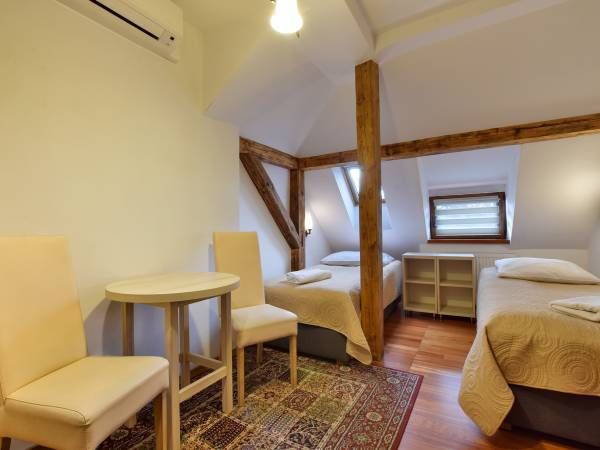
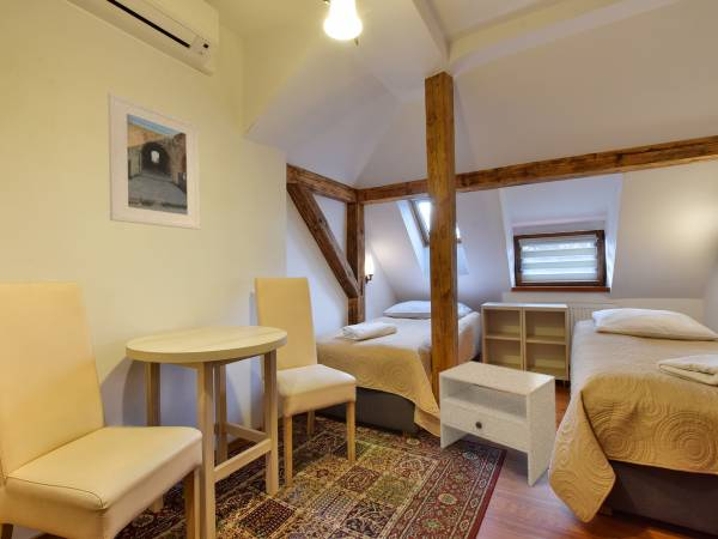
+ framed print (158, 168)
+ nightstand (494, 414)
